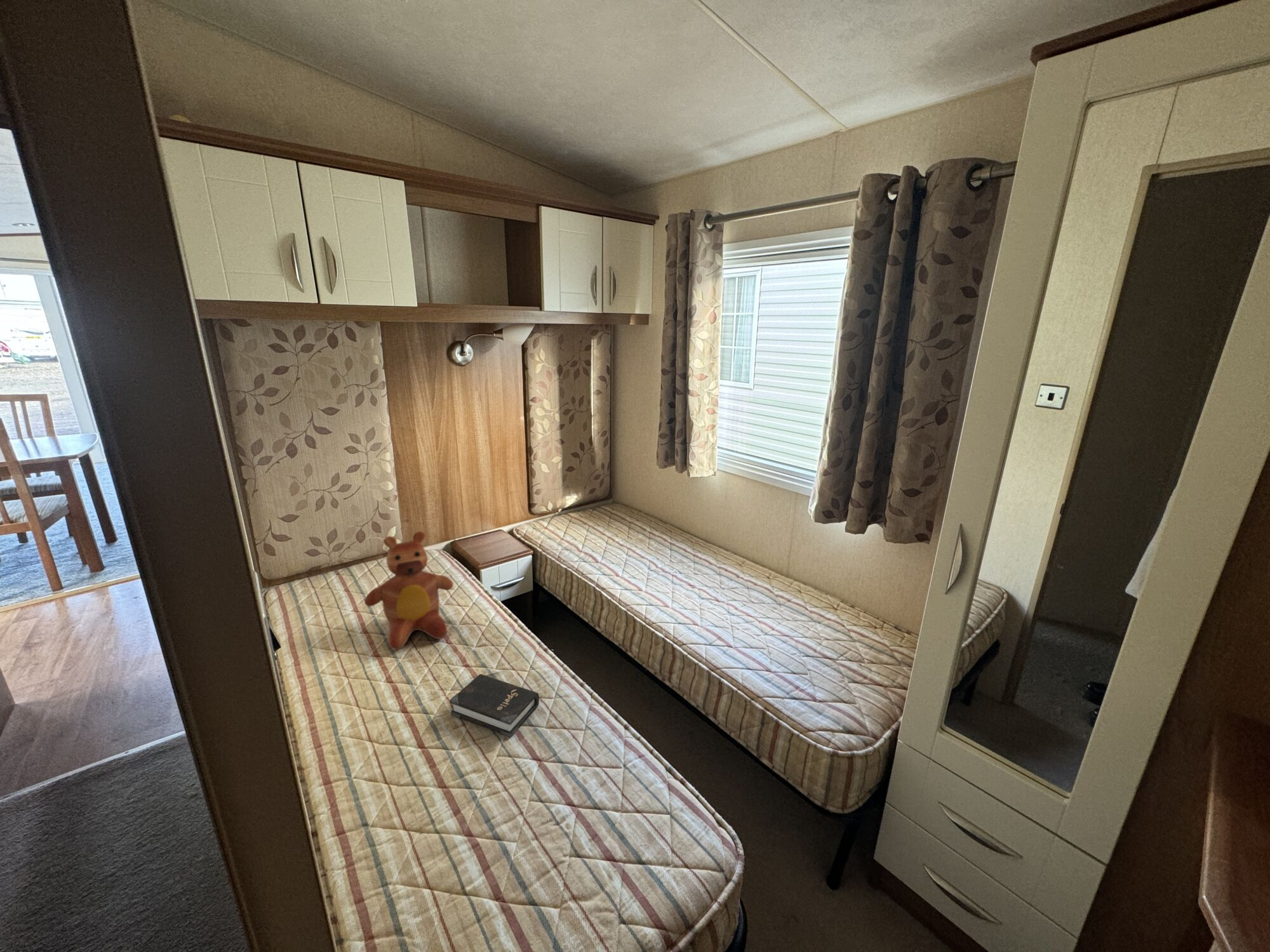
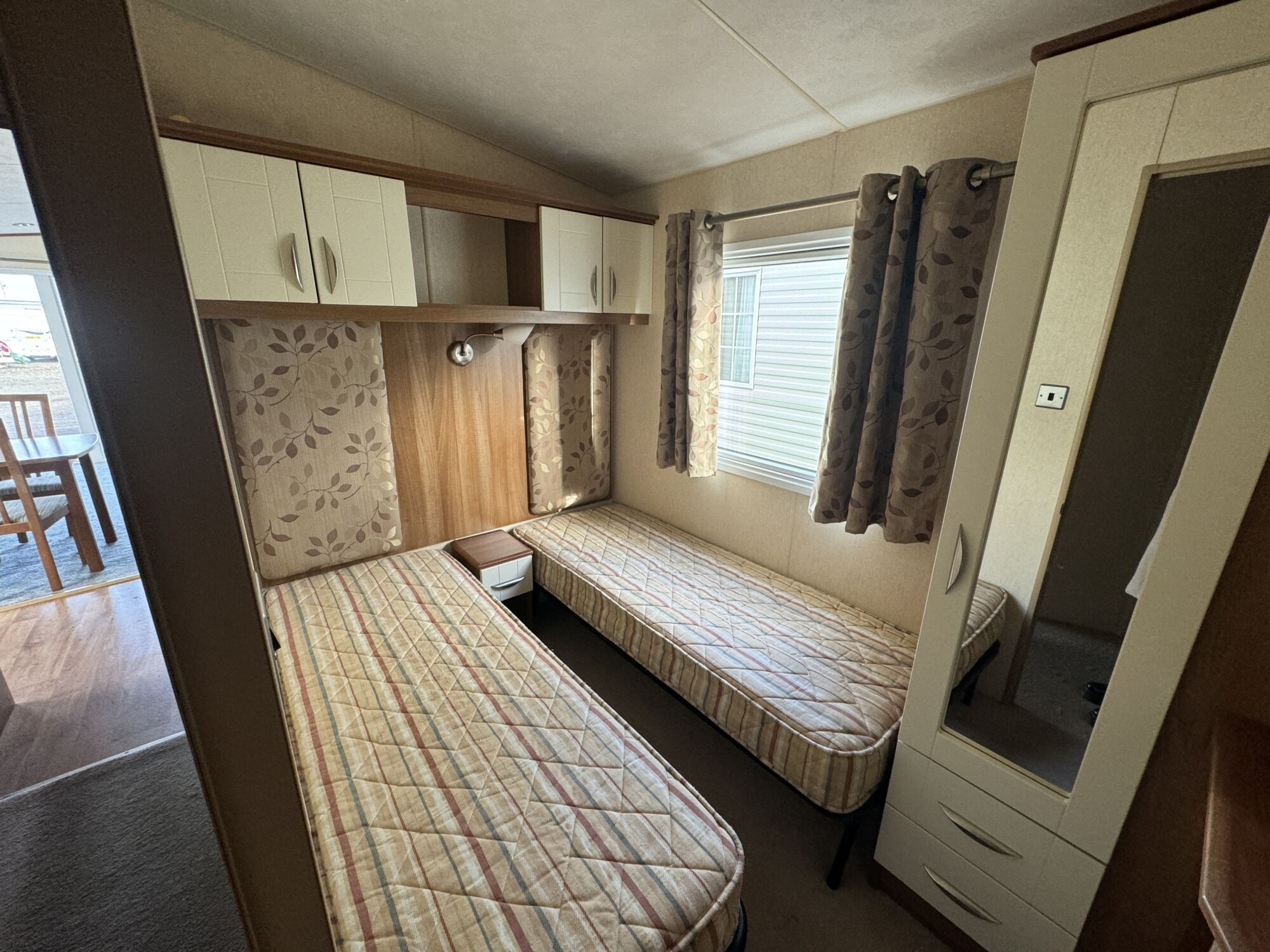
- teddy bear (411, 586)
- hardback book (495, 703)
